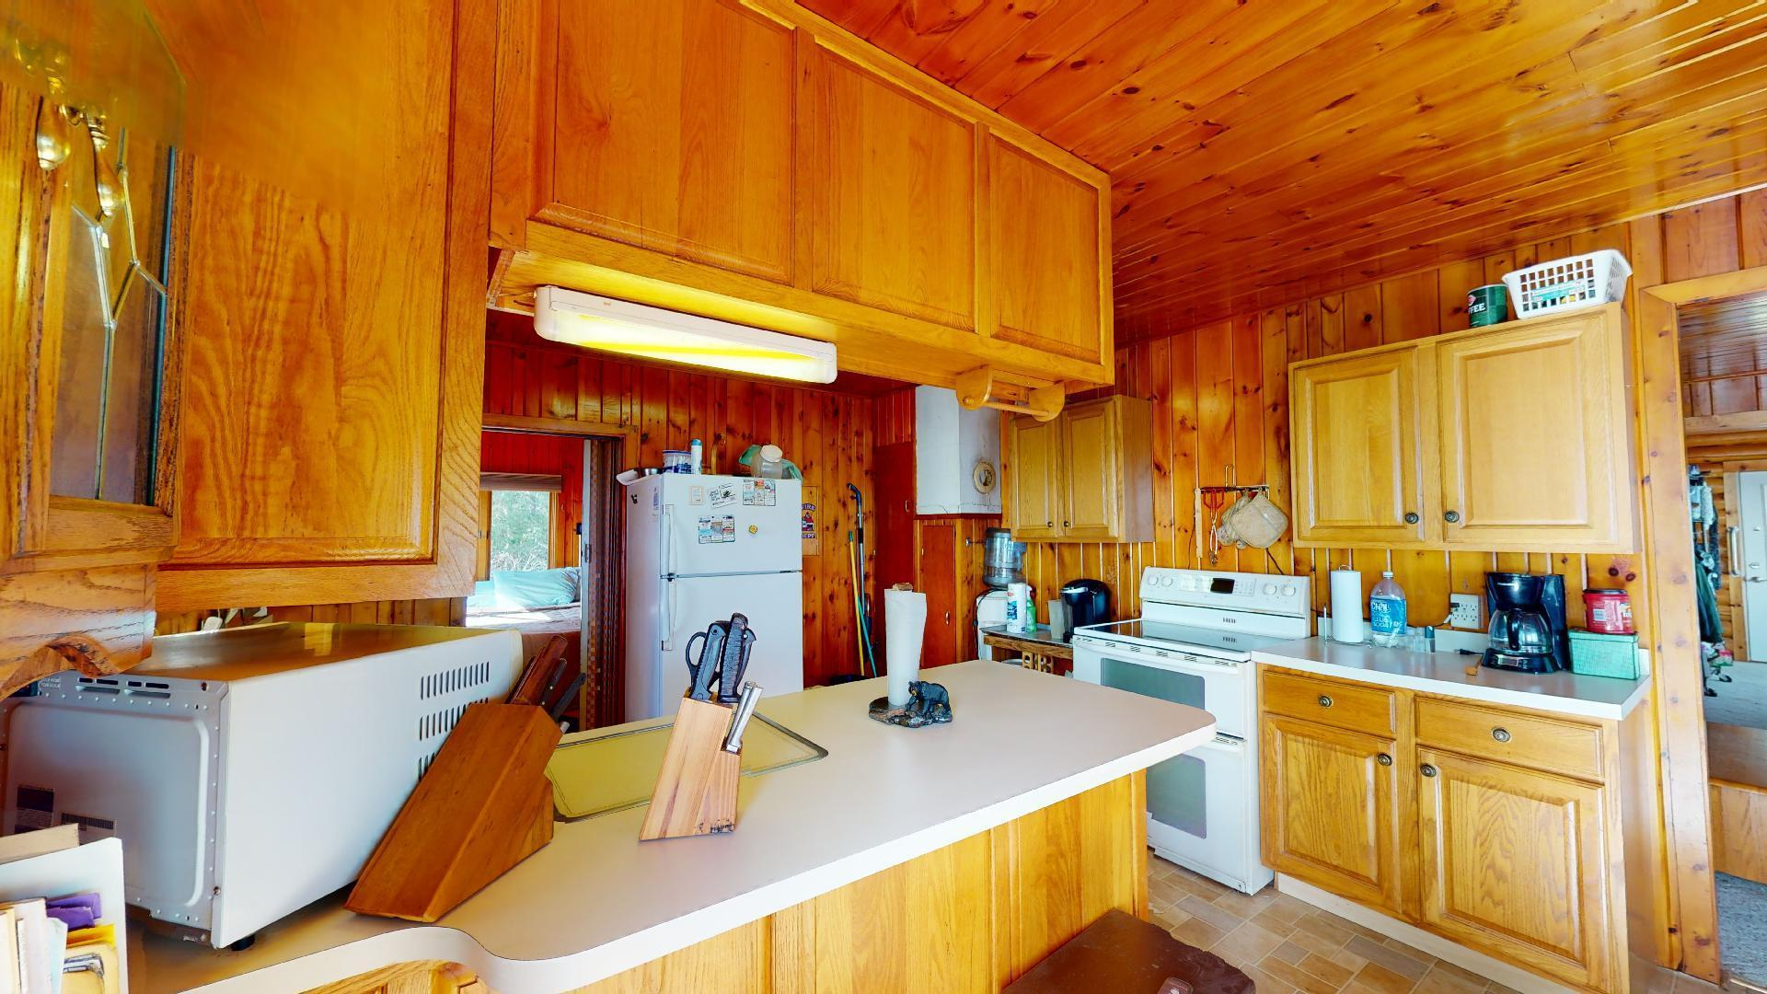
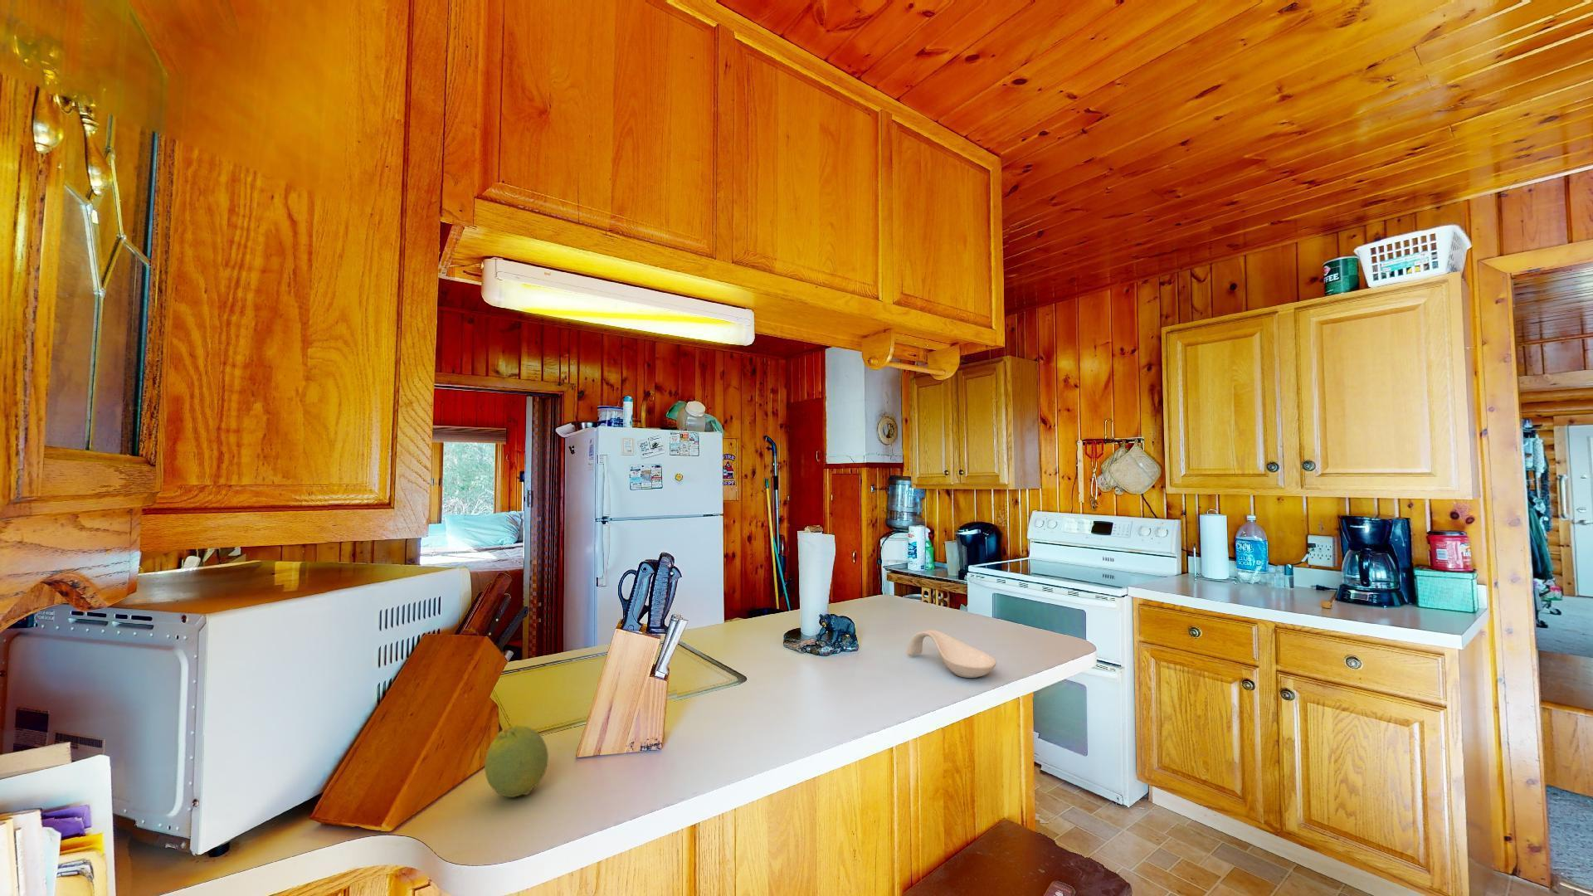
+ spoon rest (949, 651)
+ fruit (516, 759)
